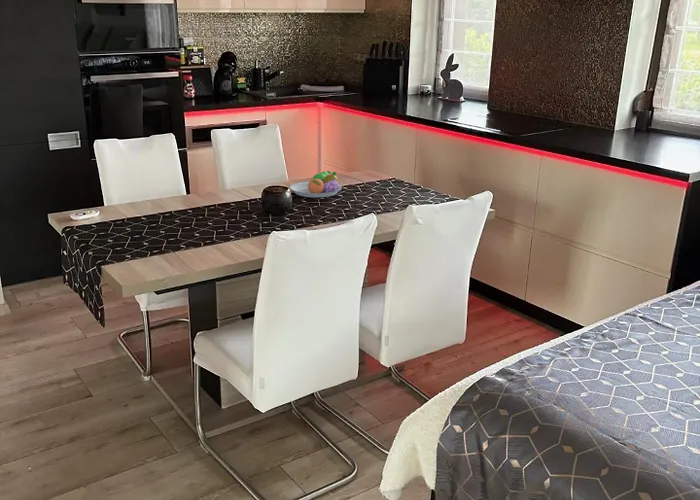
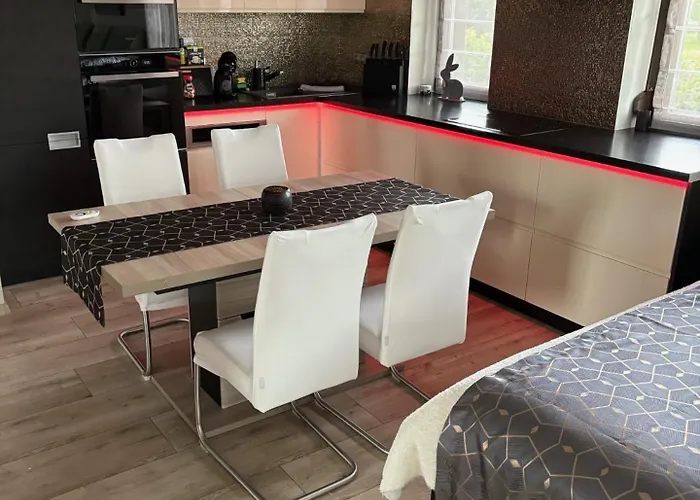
- fruit bowl (317, 181)
